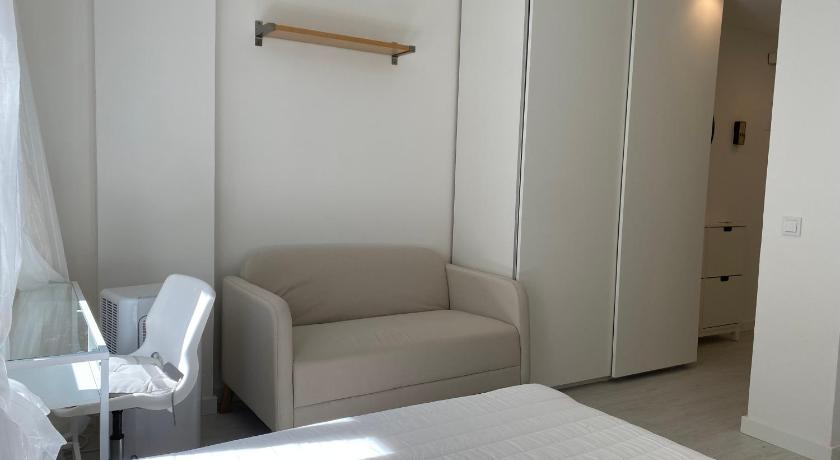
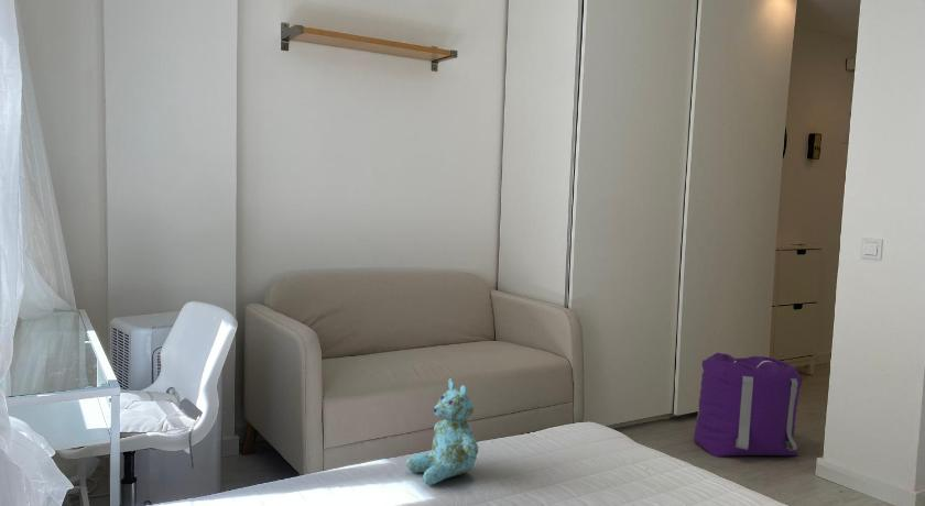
+ stuffed bear (443, 429)
+ backpack (747, 403)
